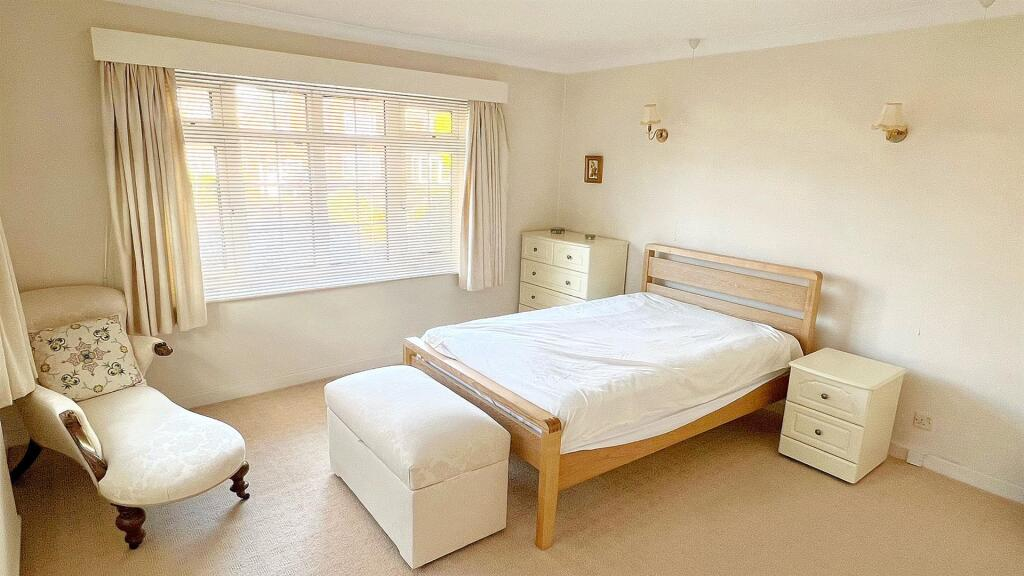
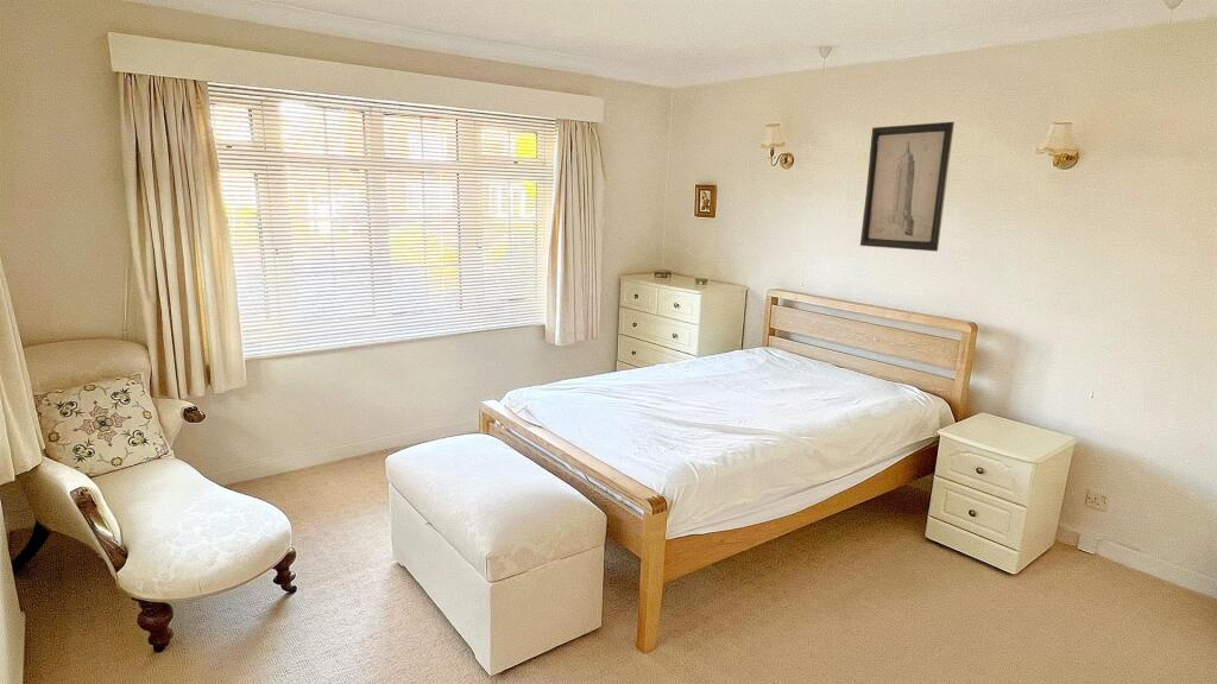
+ wall art (903, 188)
